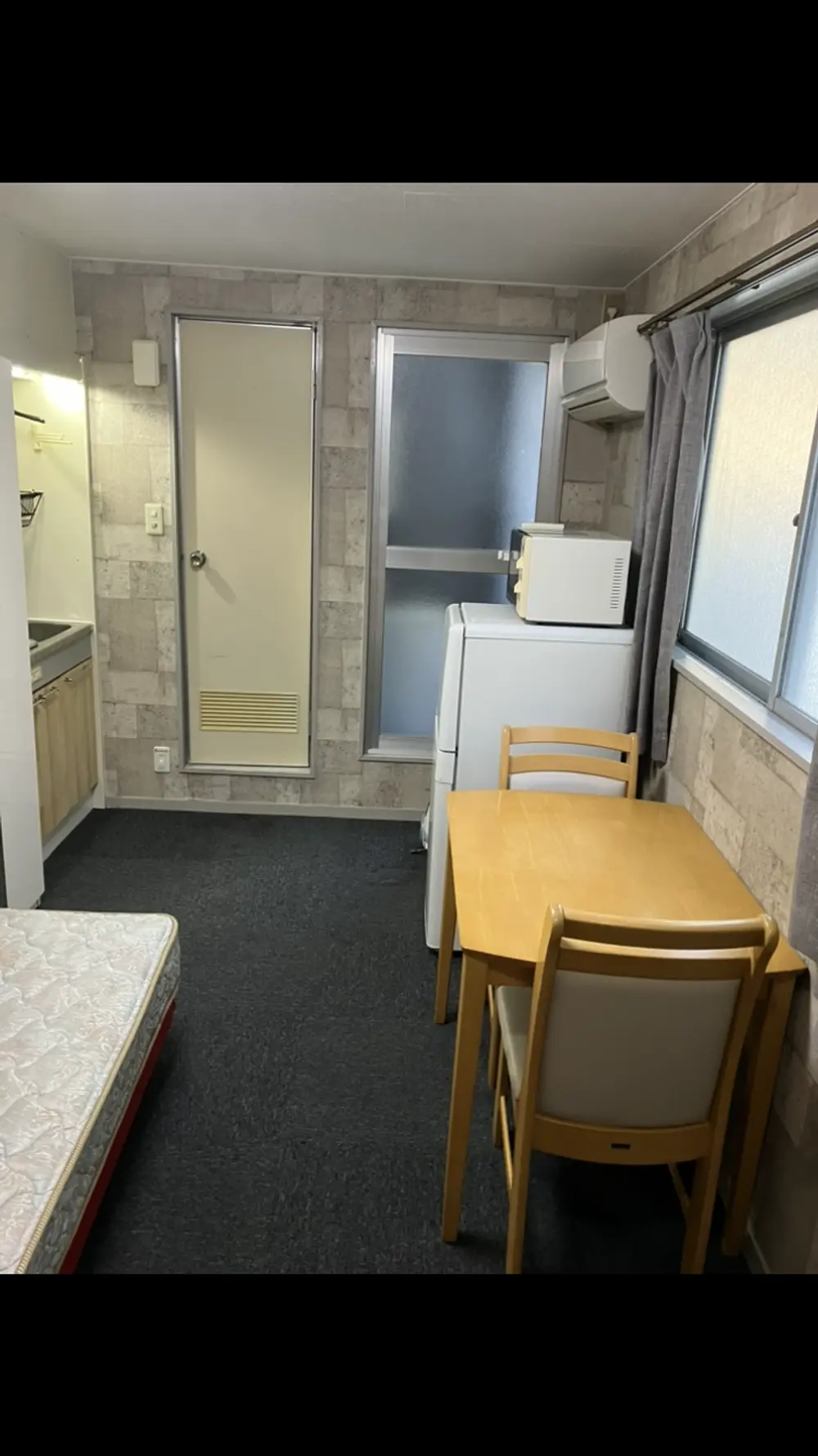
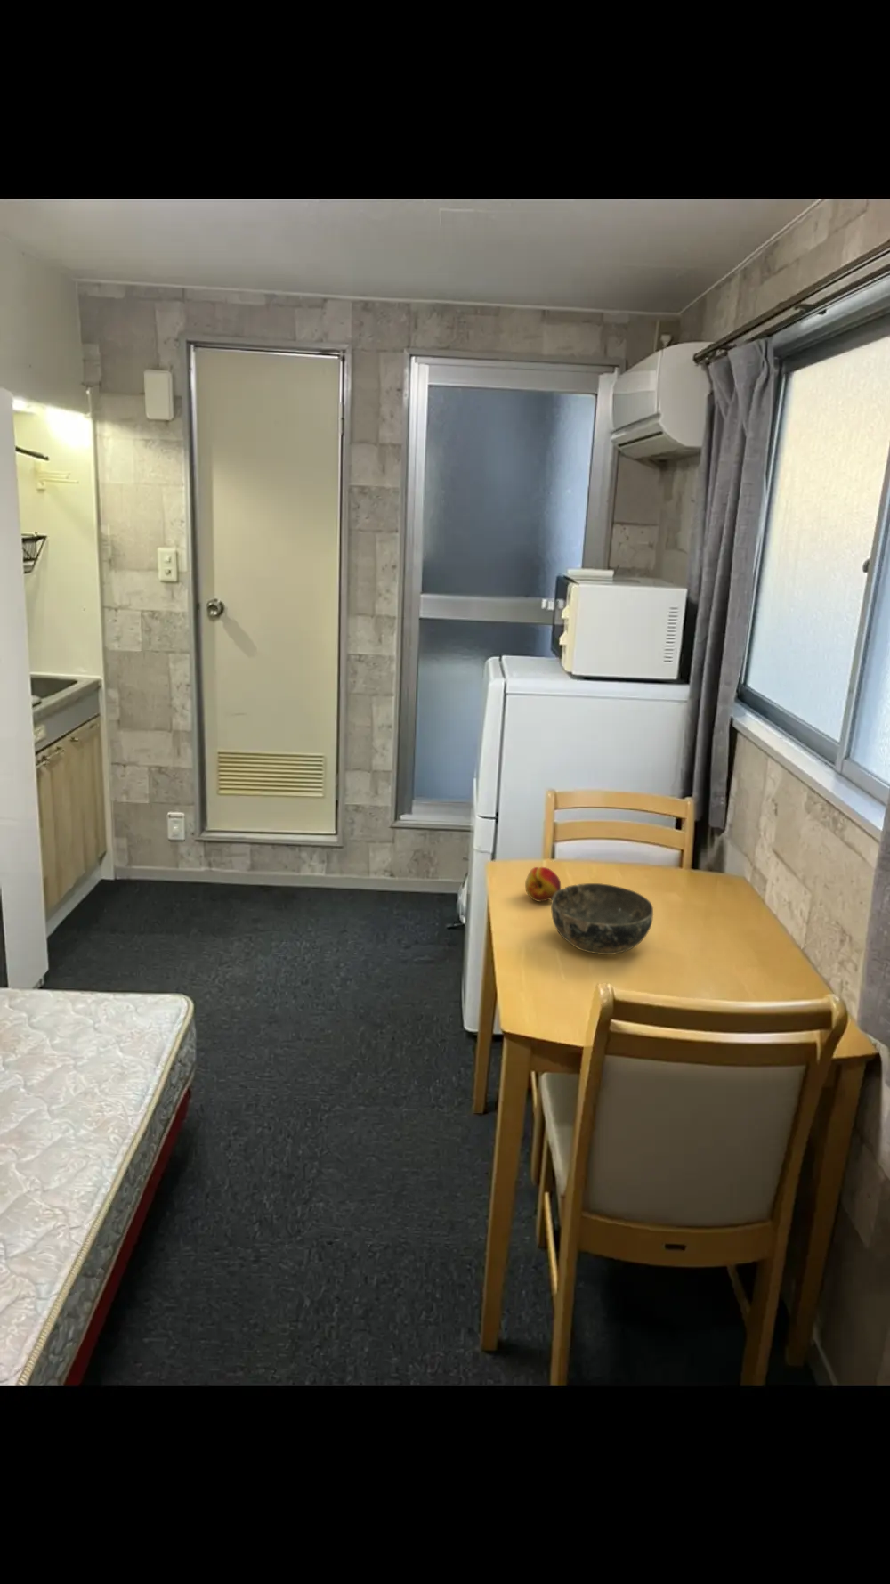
+ fruit (542, 883)
+ bowl (599, 923)
